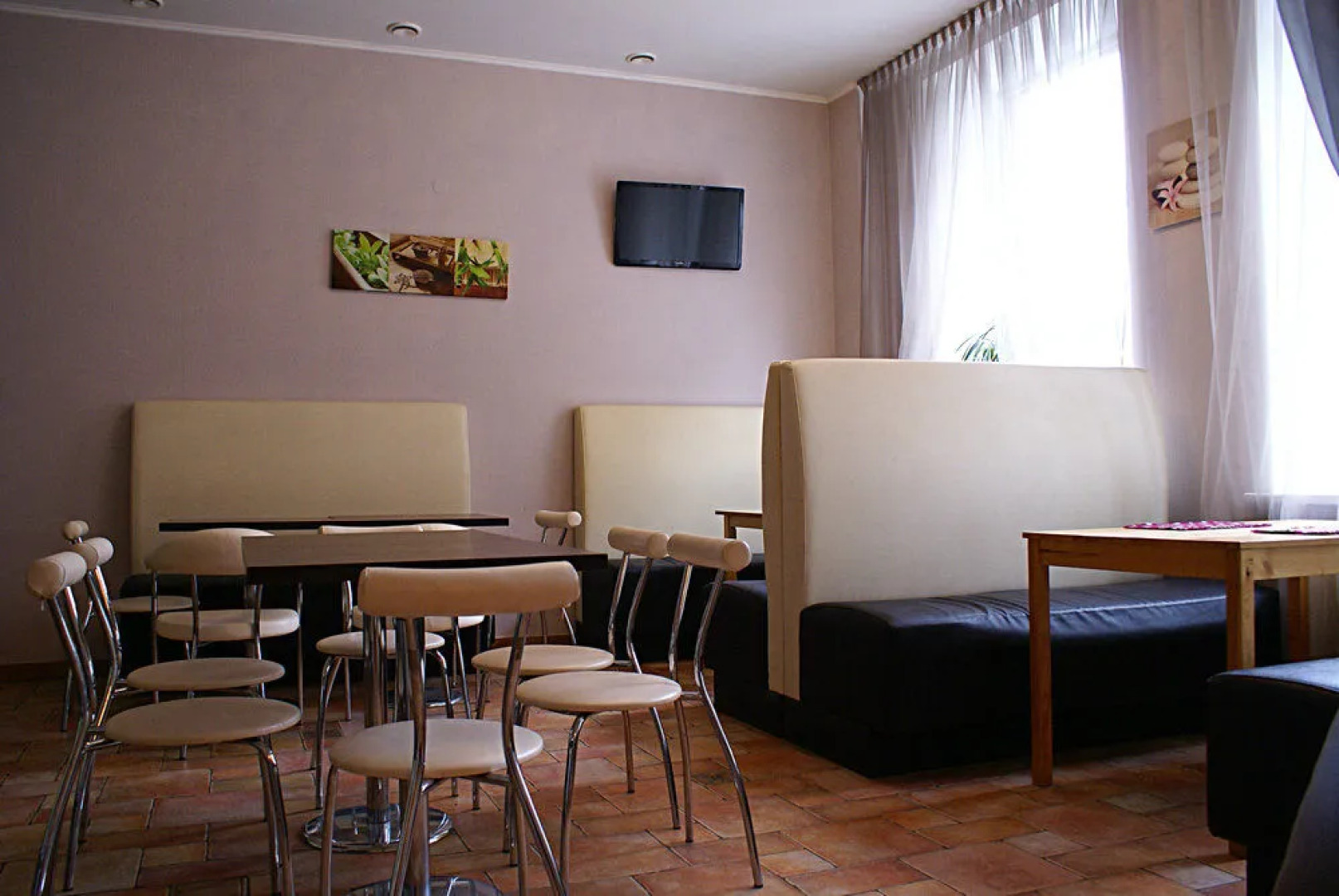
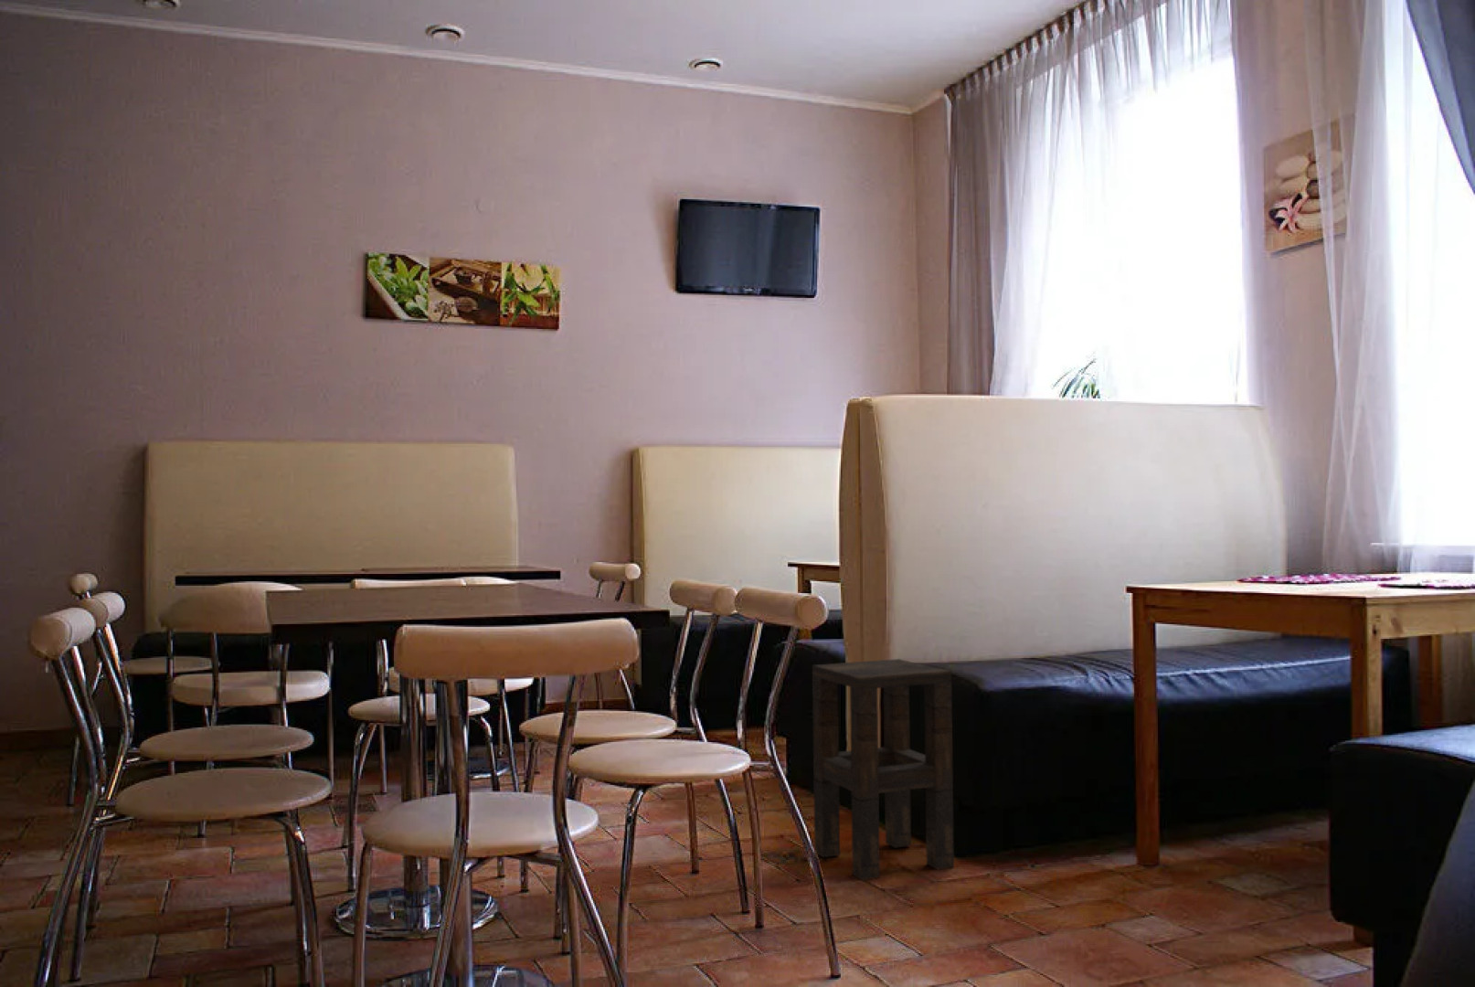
+ side table (881, 763)
